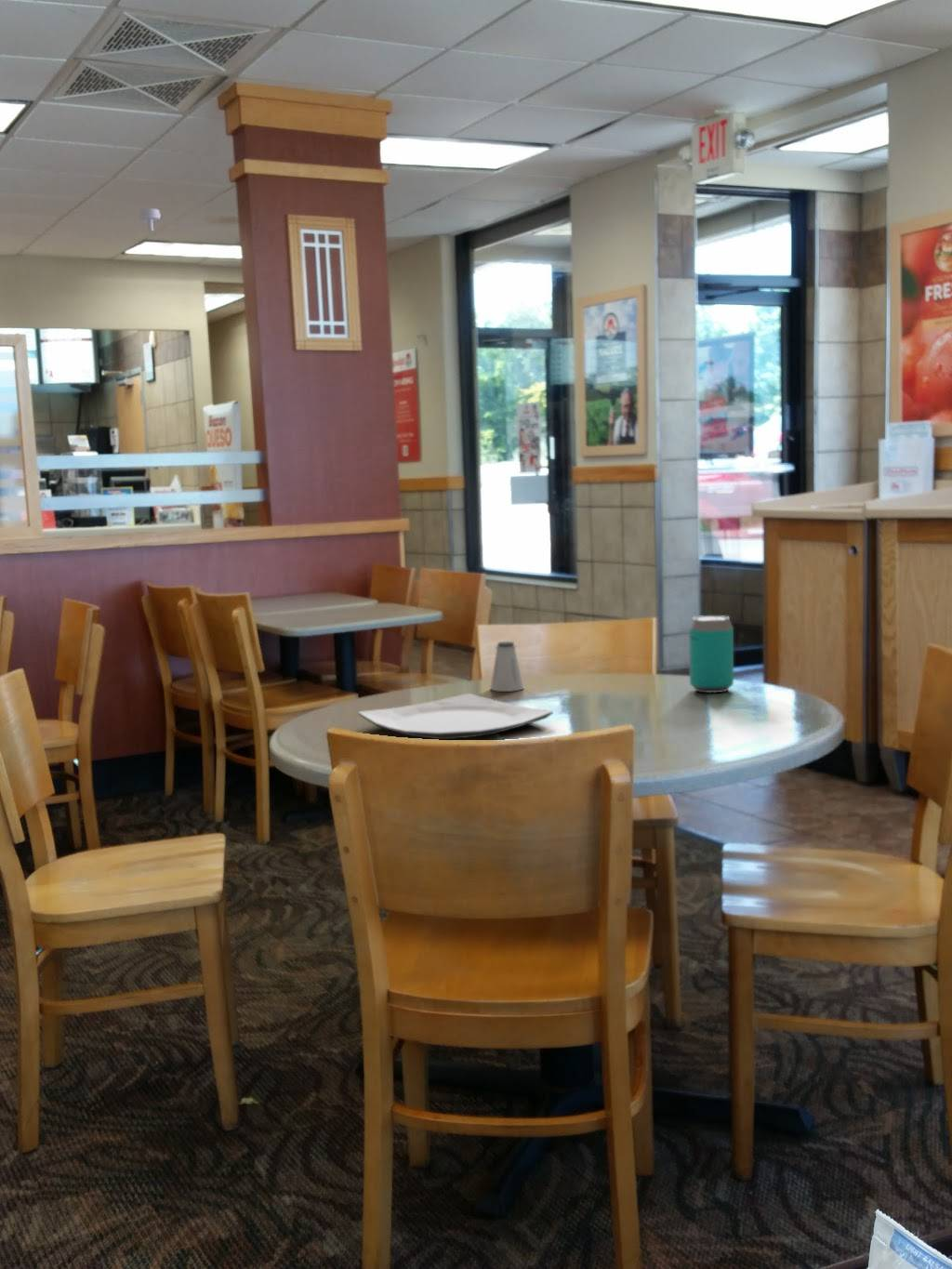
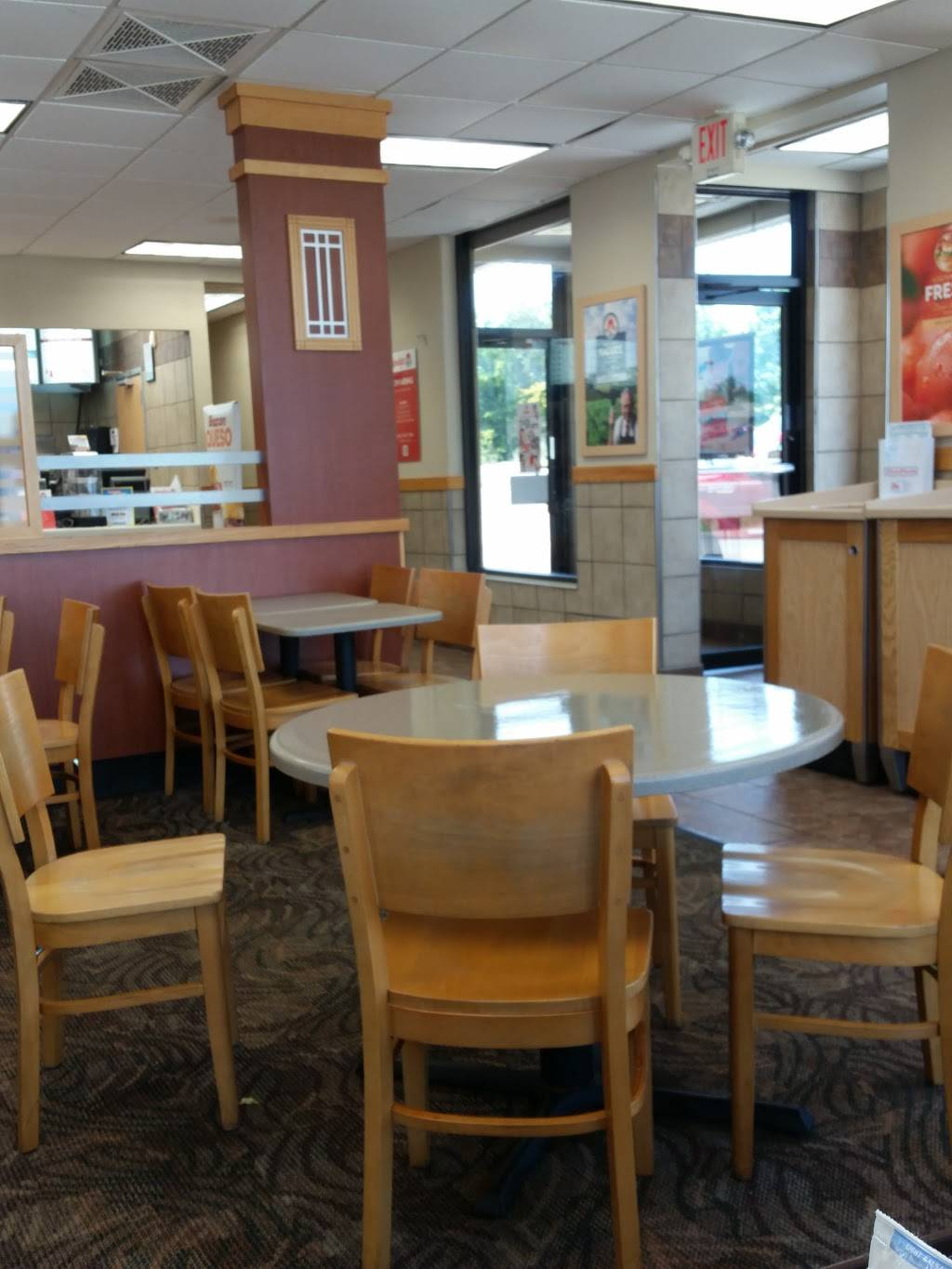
- beverage can (711, 654)
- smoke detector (150, 220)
- plate (455, 719)
- saltshaker (506, 665)
